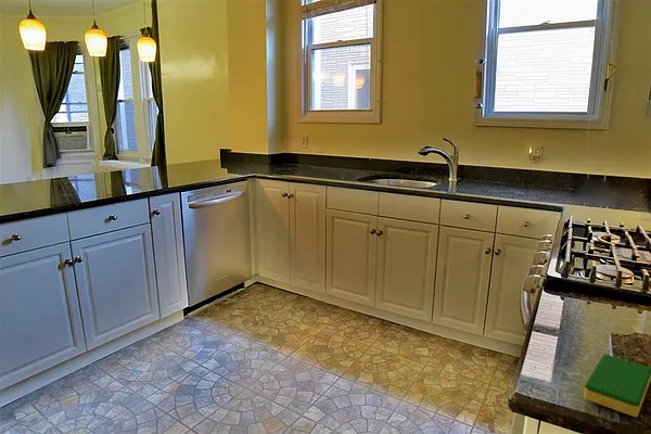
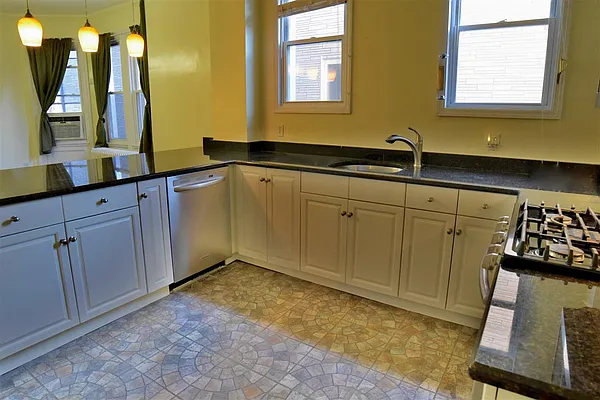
- dish sponge (618, 382)
